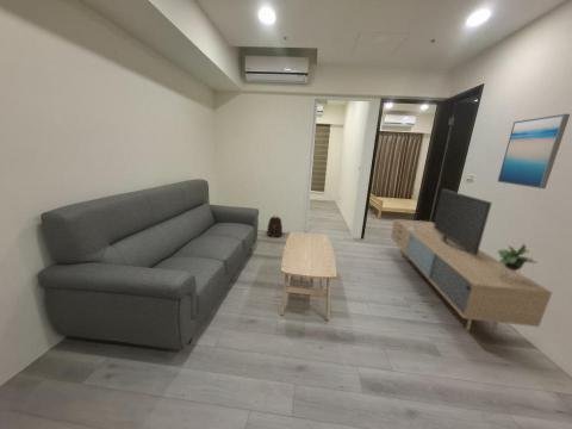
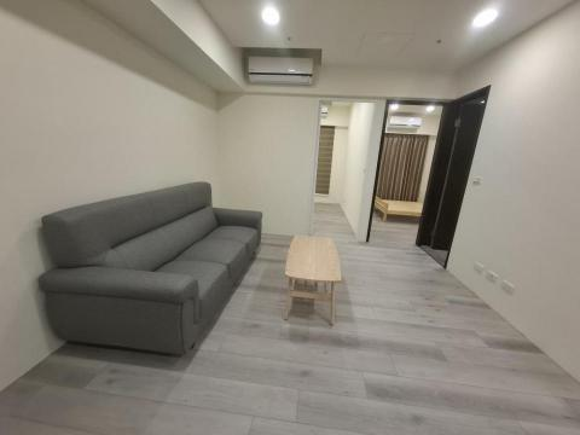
- wall art (528, 153)
- backpack (274, 225)
- media console (447, 241)
